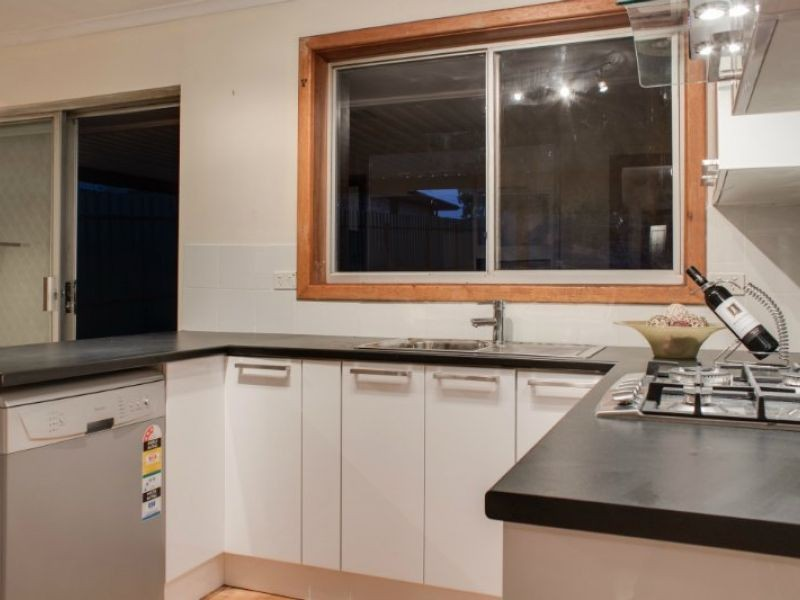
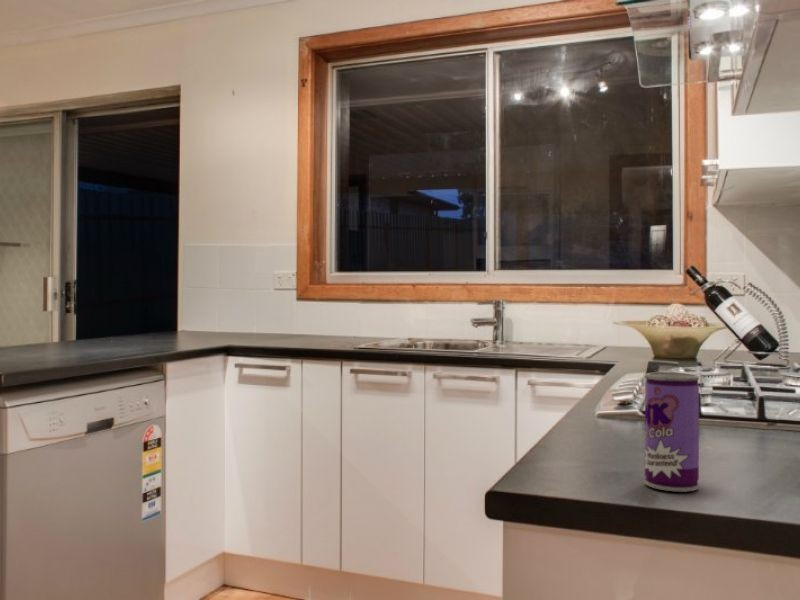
+ beverage can (671, 429)
